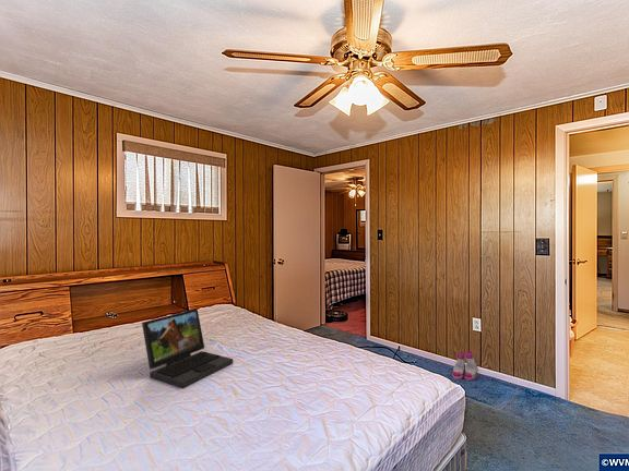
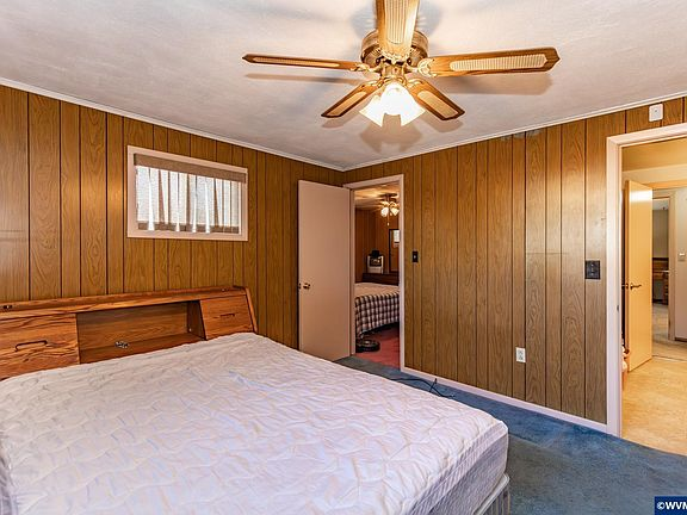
- laptop (189, 342)
- boots (464, 363)
